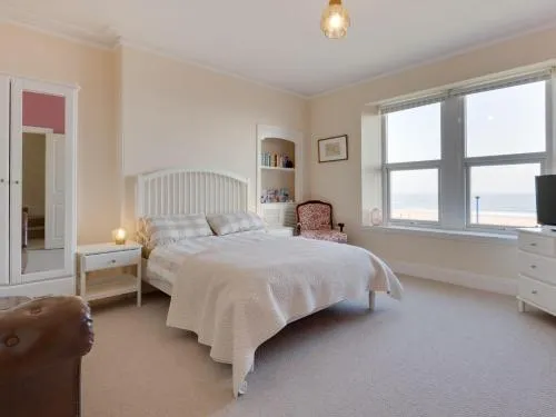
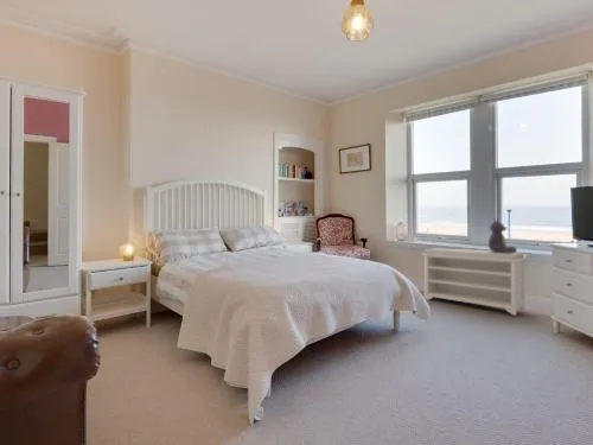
+ bench (471, 276)
+ stuffed bear (502, 235)
